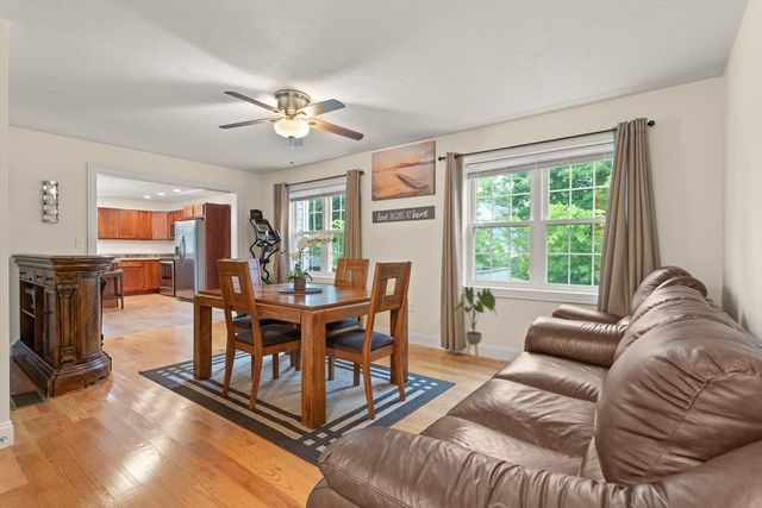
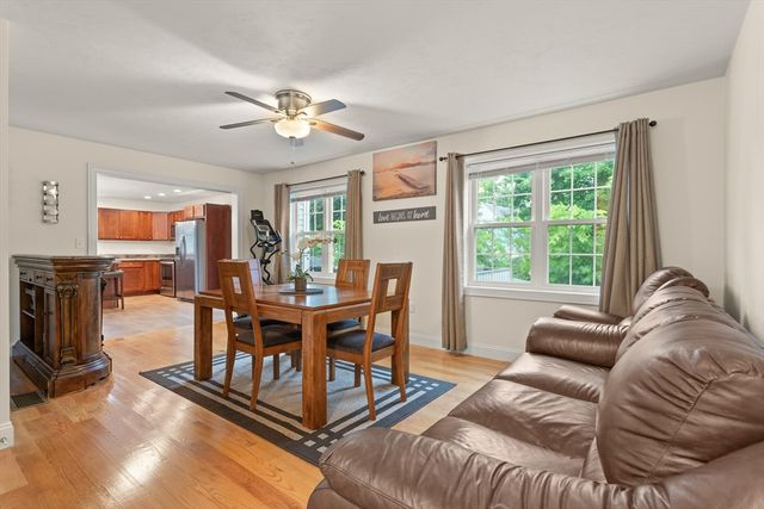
- house plant (475, 324)
